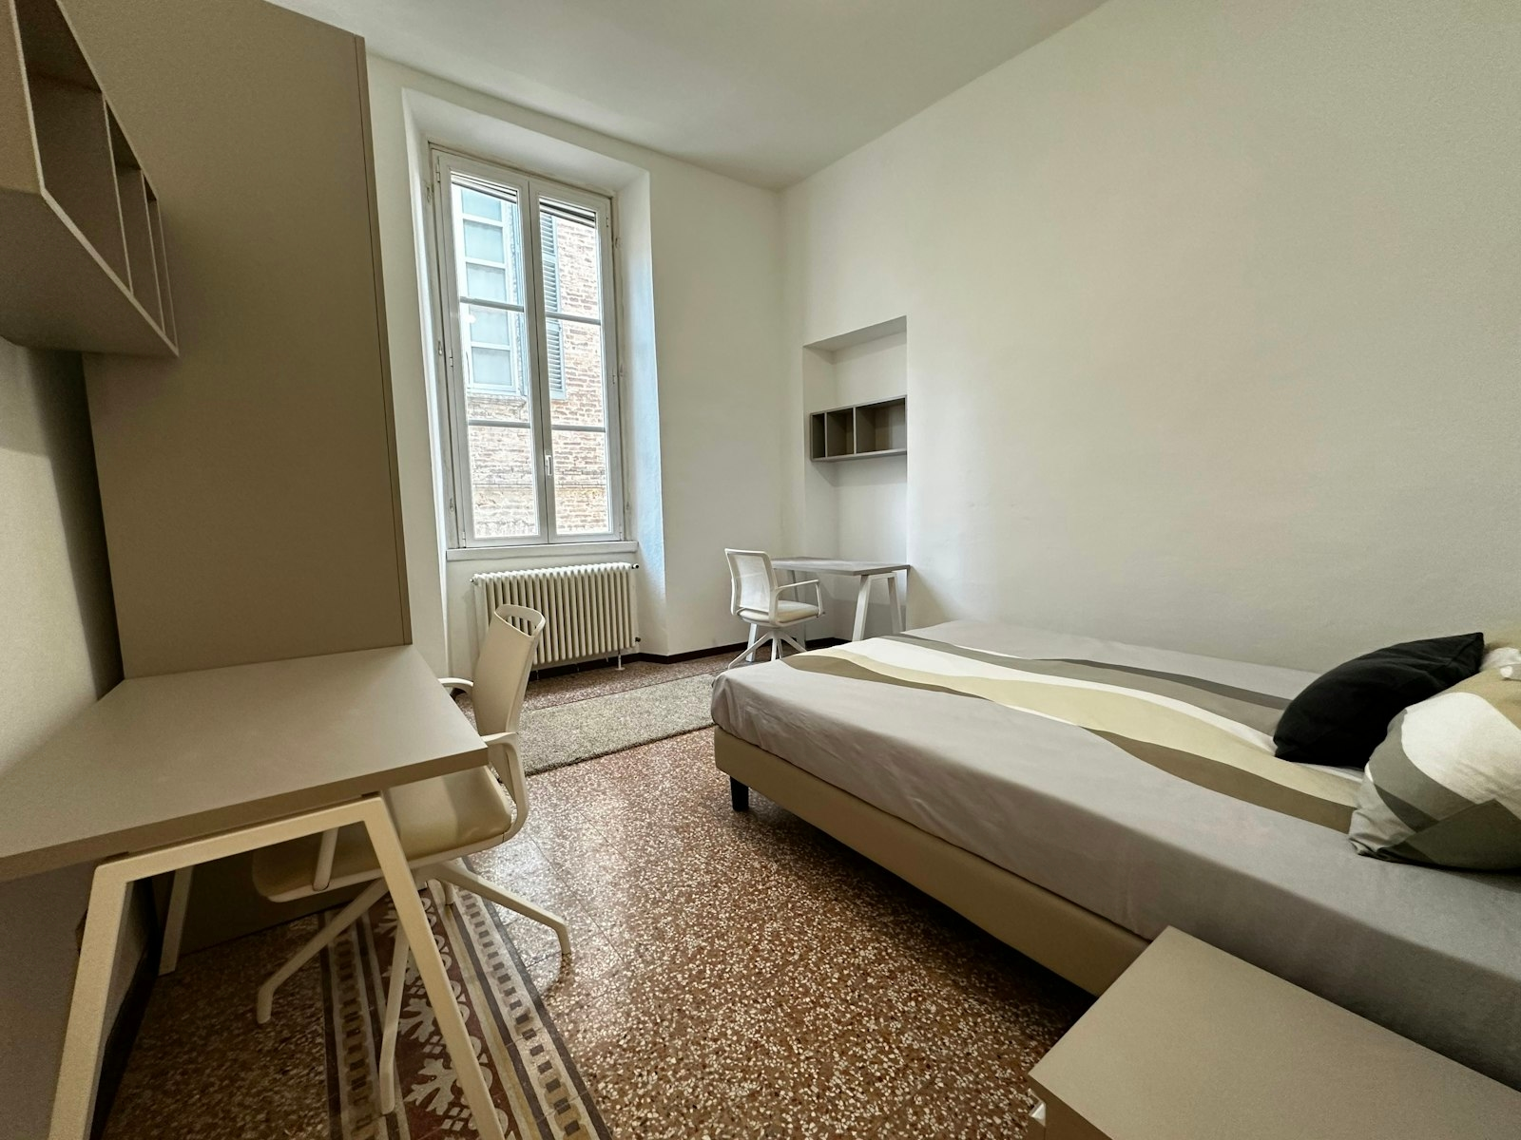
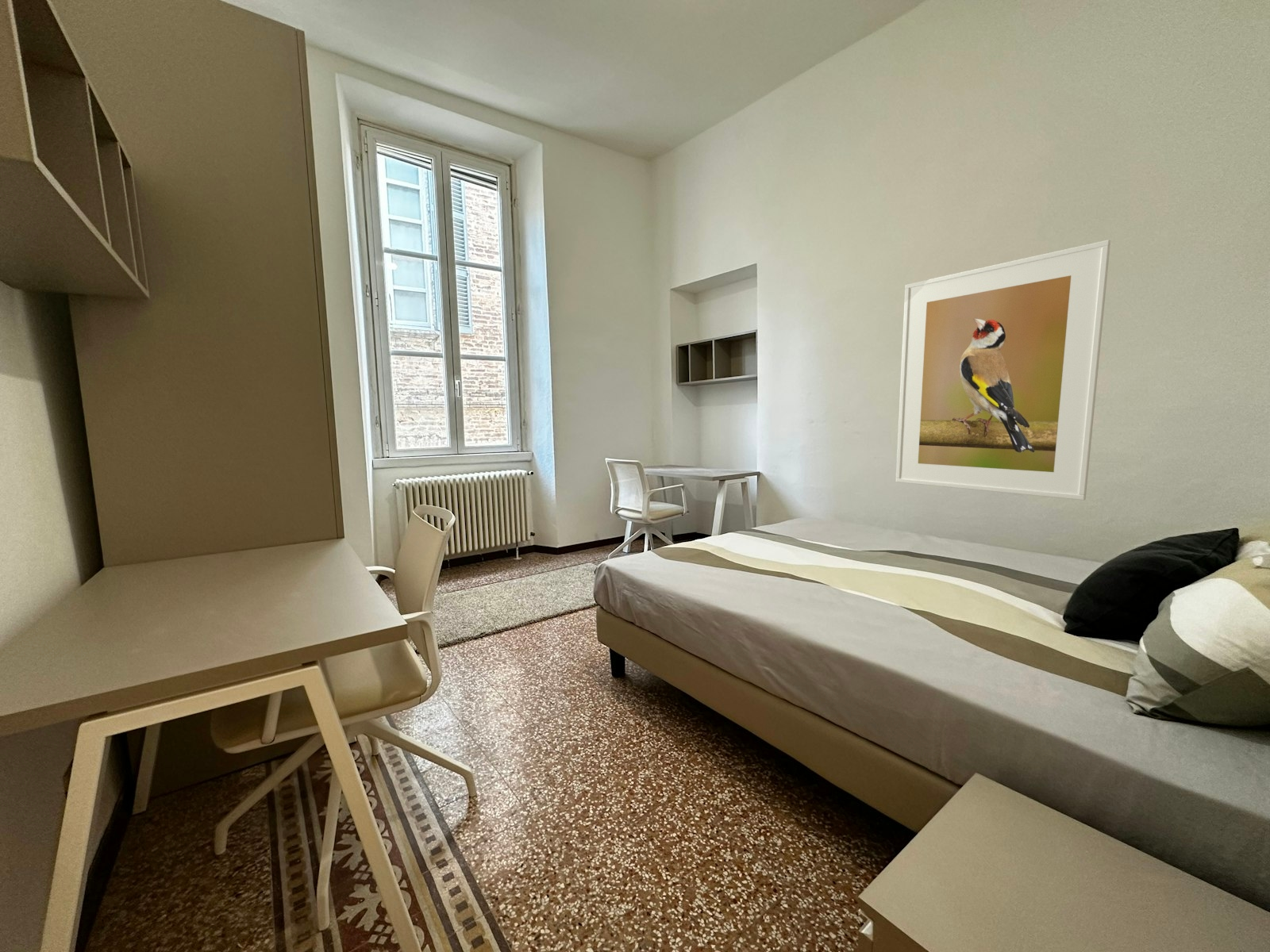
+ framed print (985, 380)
